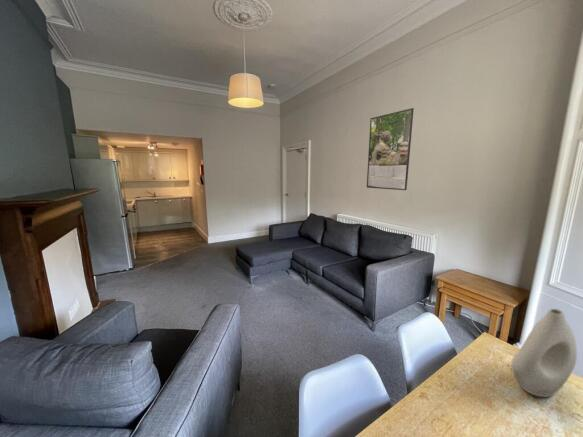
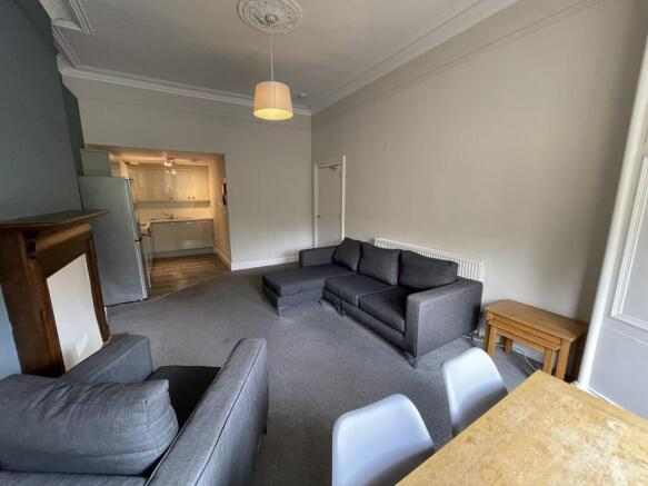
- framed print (387, 152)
- vase (545, 350)
